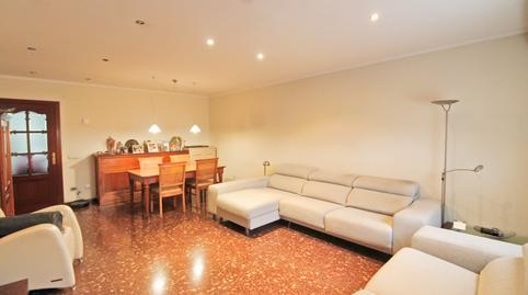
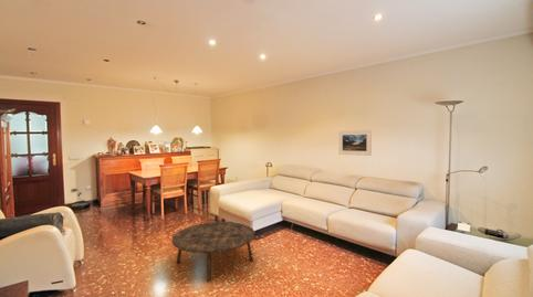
+ coffee table (215, 247)
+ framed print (354, 142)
